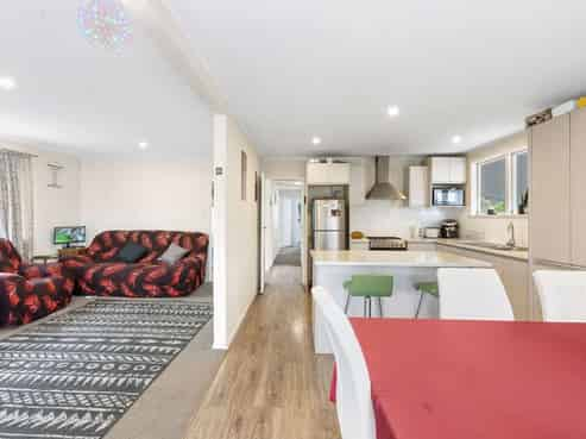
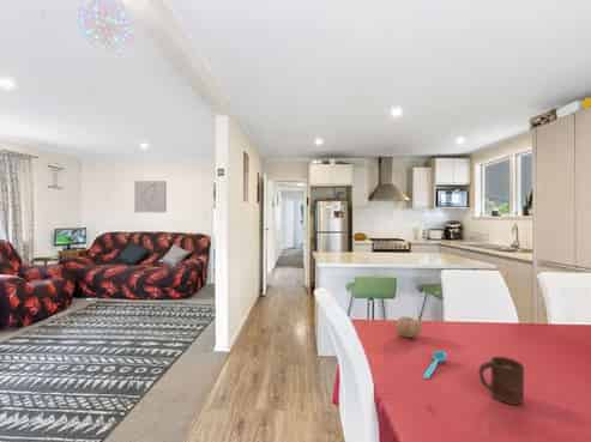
+ wall art (150, 196)
+ spoon (434, 364)
+ fruit (408, 327)
+ cup (502, 380)
